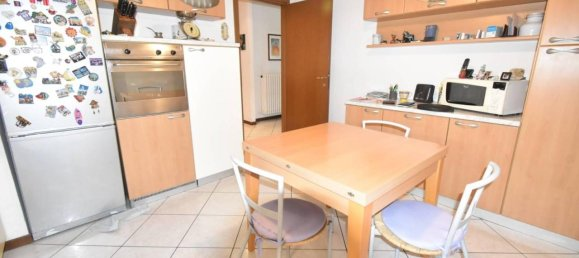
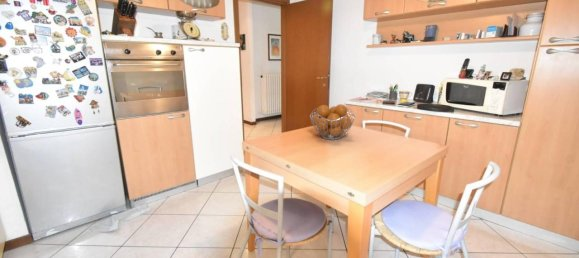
+ fruit basket (332, 120)
